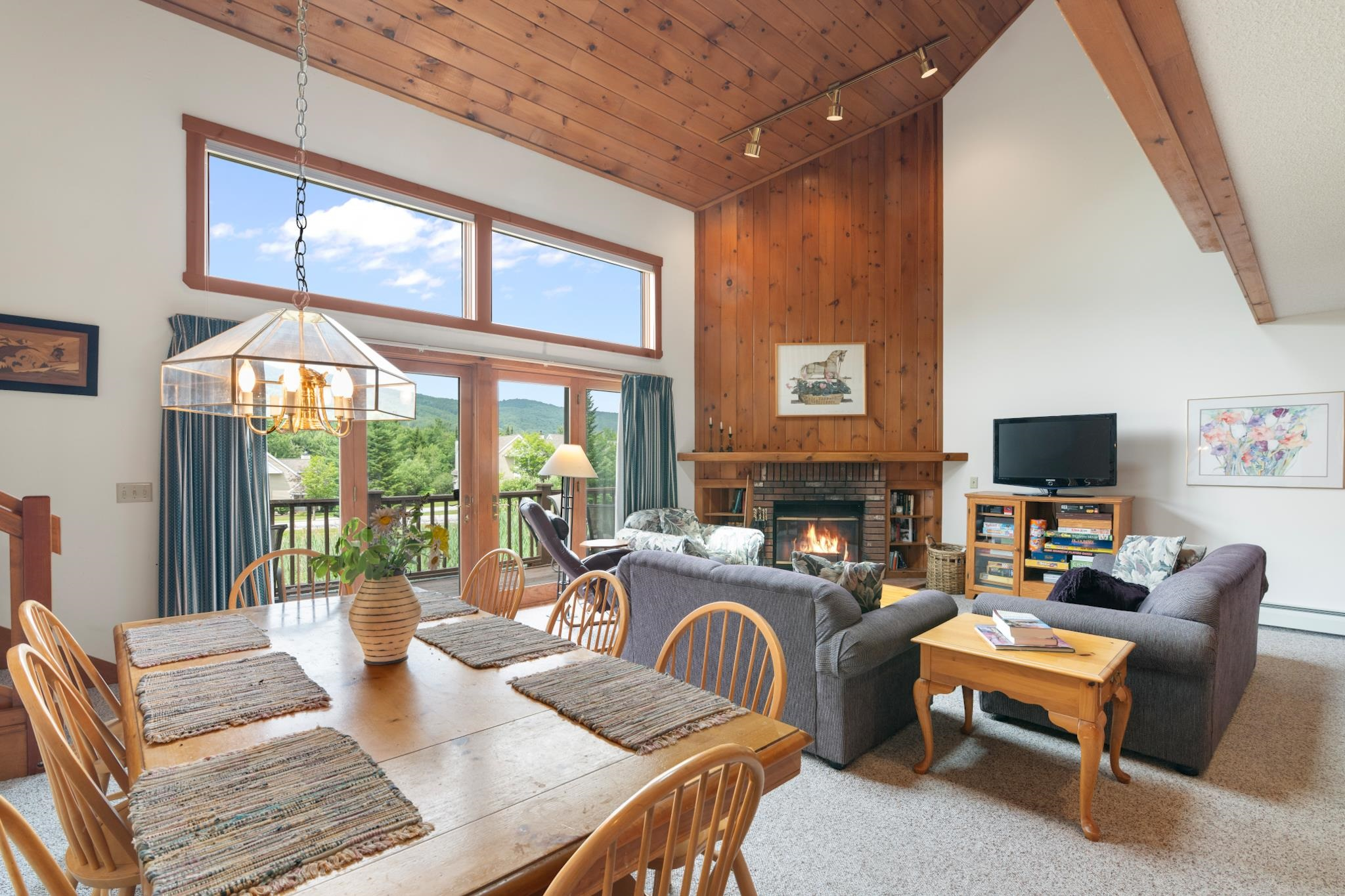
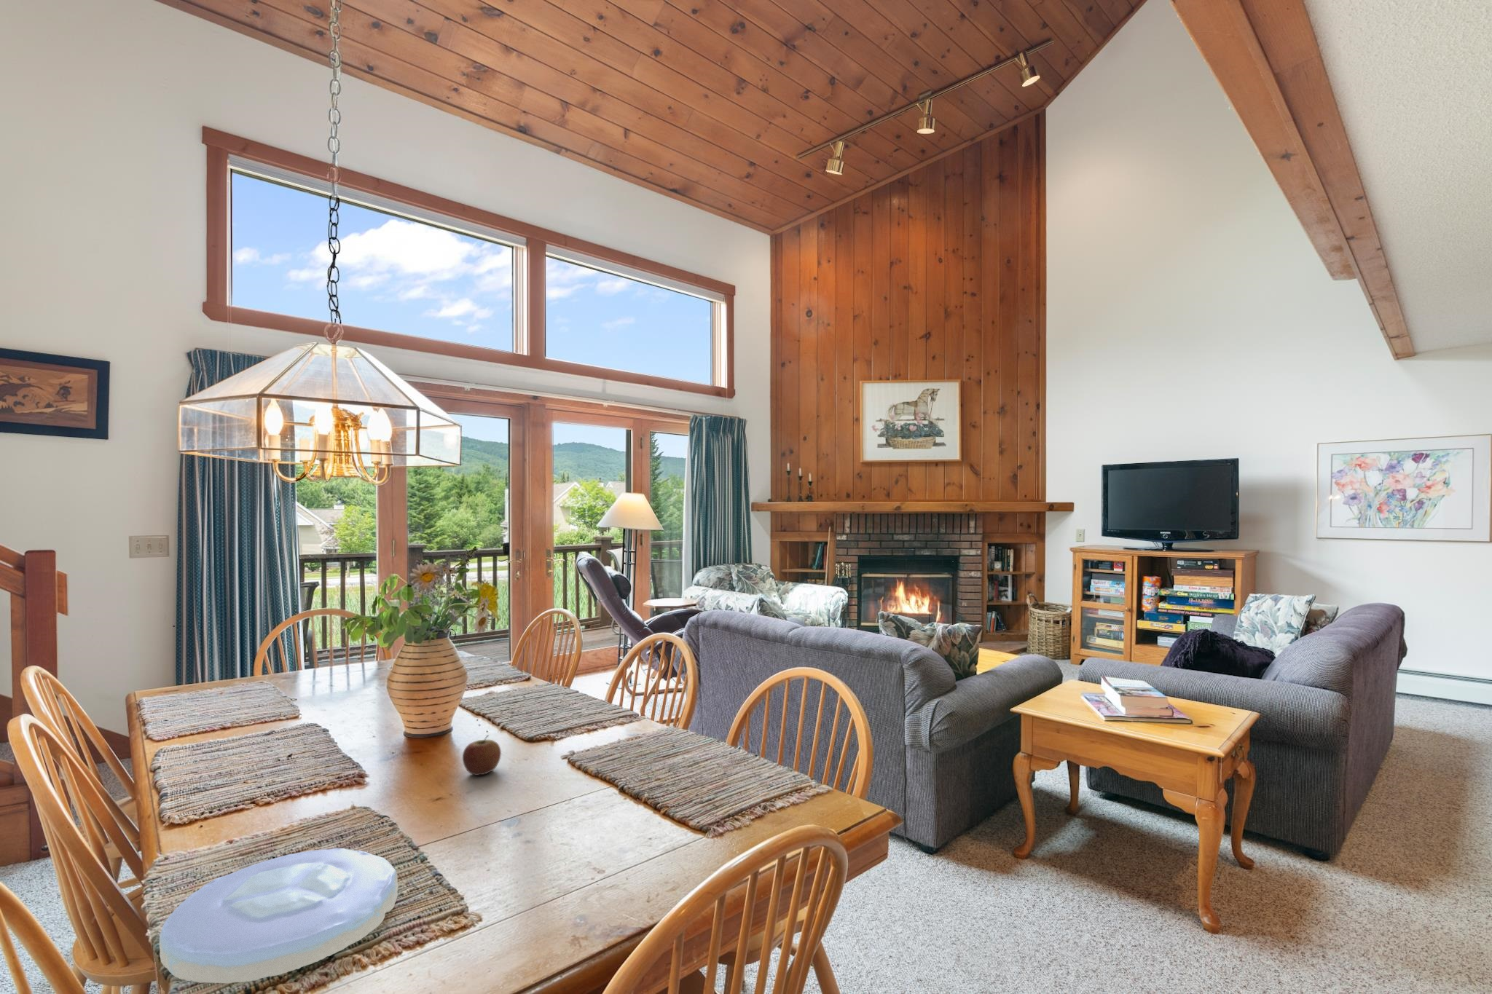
+ plate (287, 900)
+ apple (481, 753)
